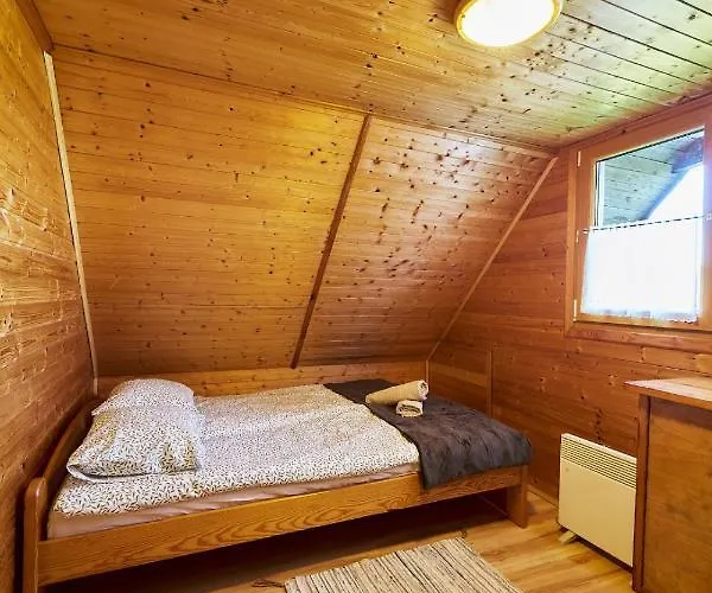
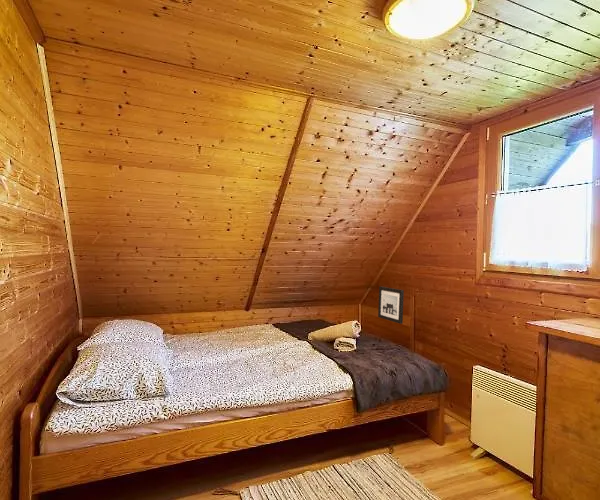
+ wall art (390, 304)
